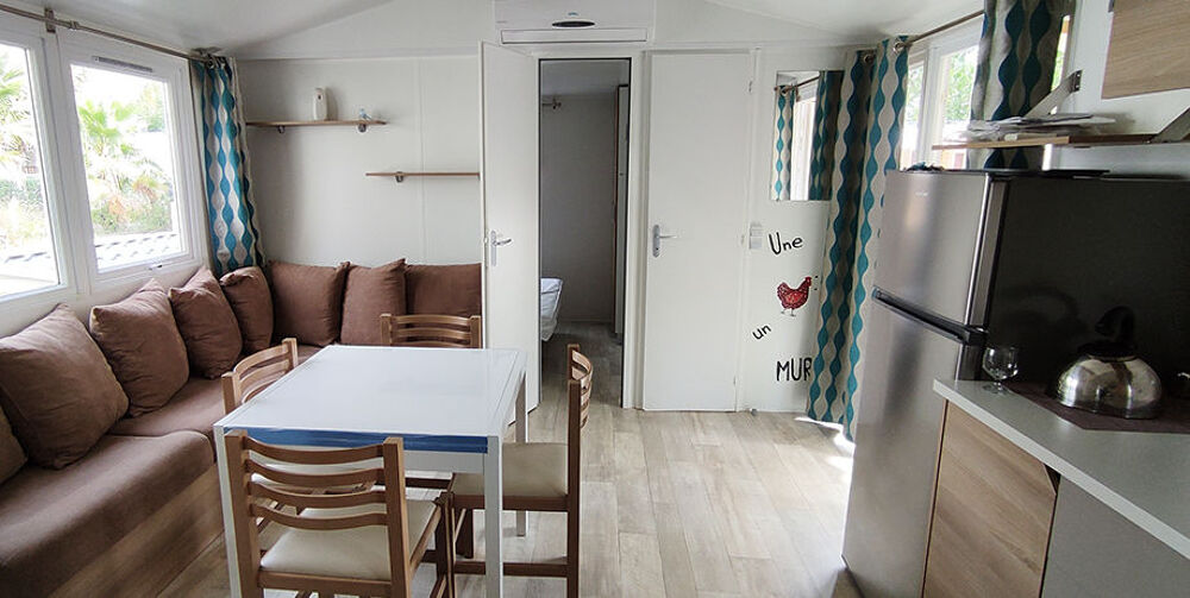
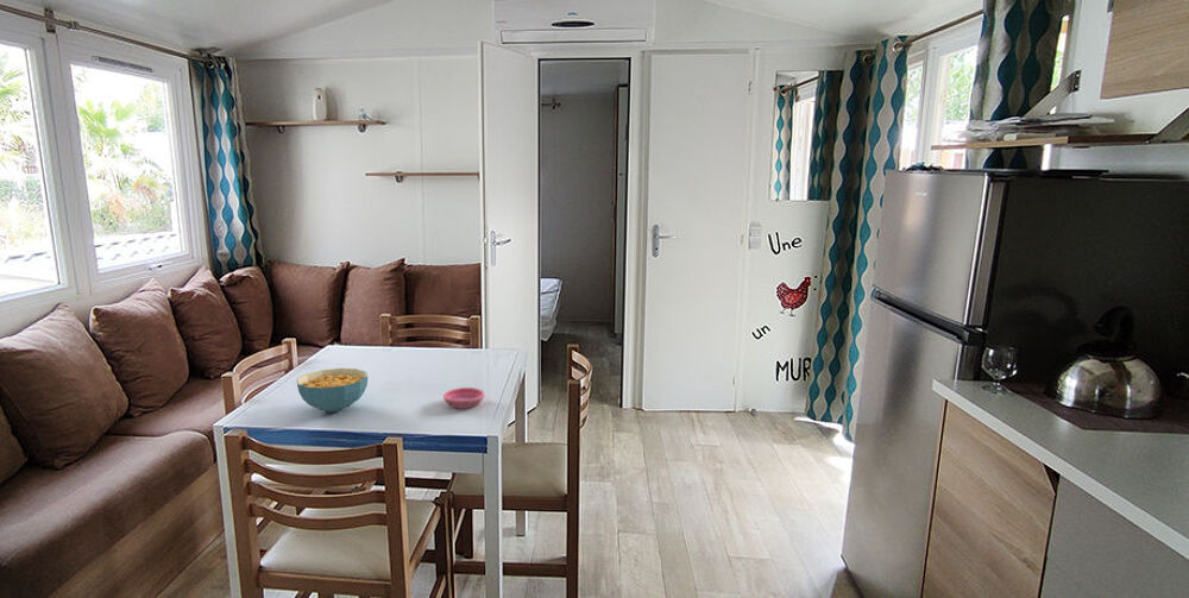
+ cereal bowl (333, 392)
+ saucer (464, 398)
